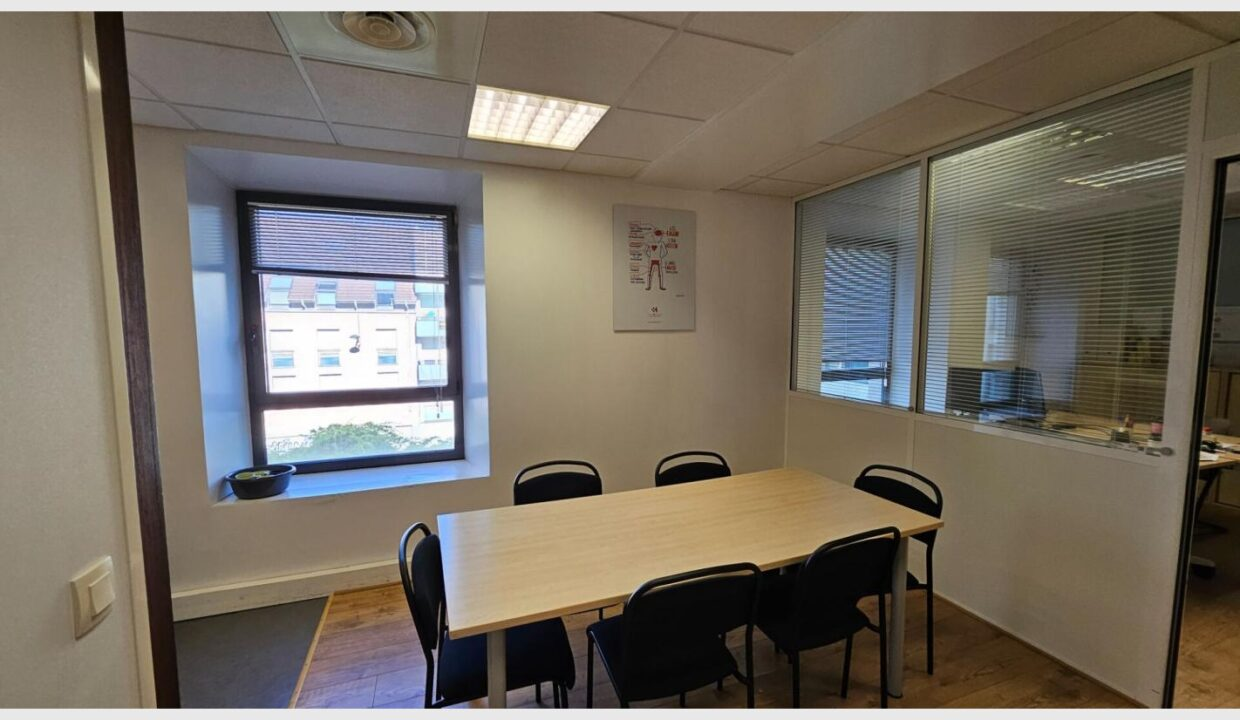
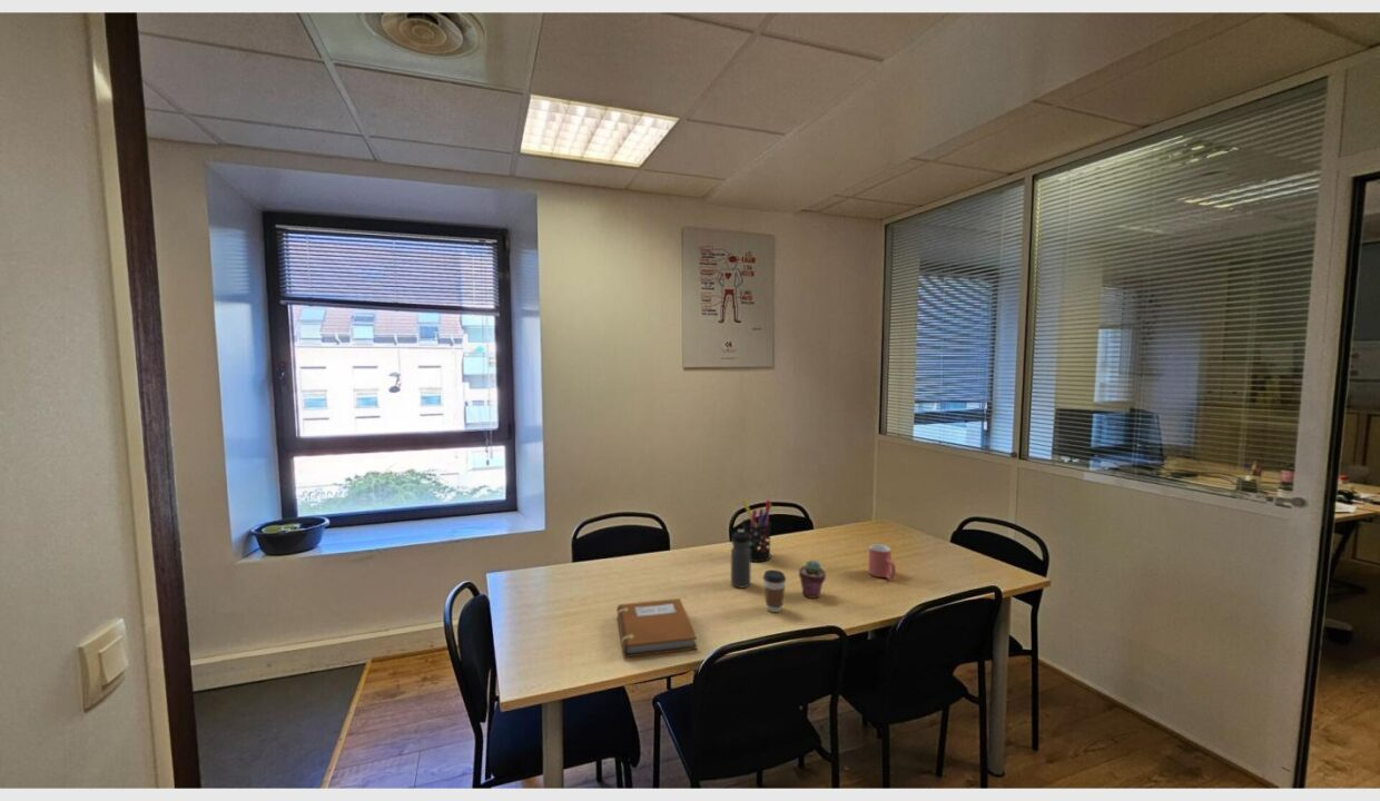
+ potted succulent (811, 577)
+ pen holder (759, 526)
+ water bottle (740, 556)
+ notebook (653, 624)
+ coffee cup (773, 591)
+ mug (883, 563)
